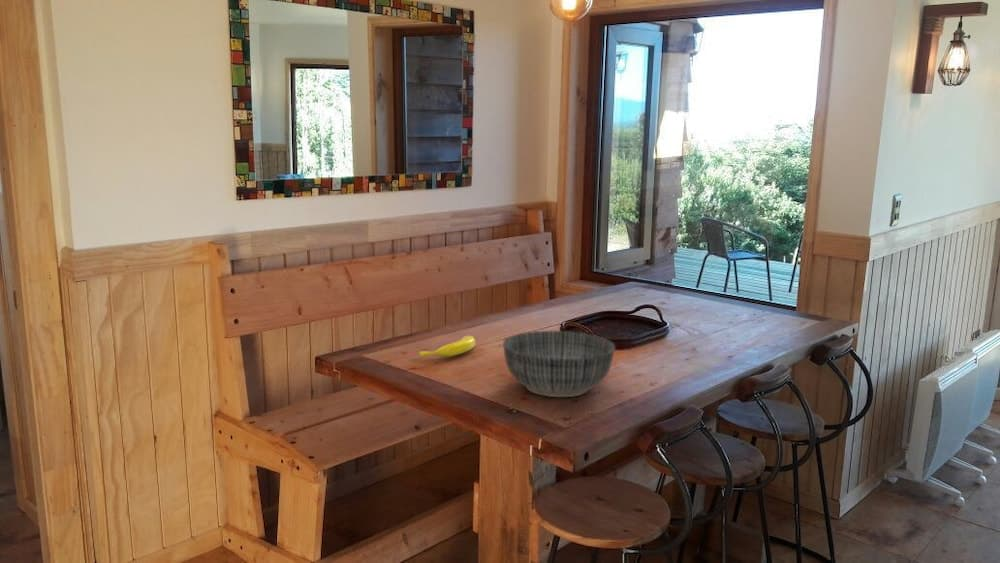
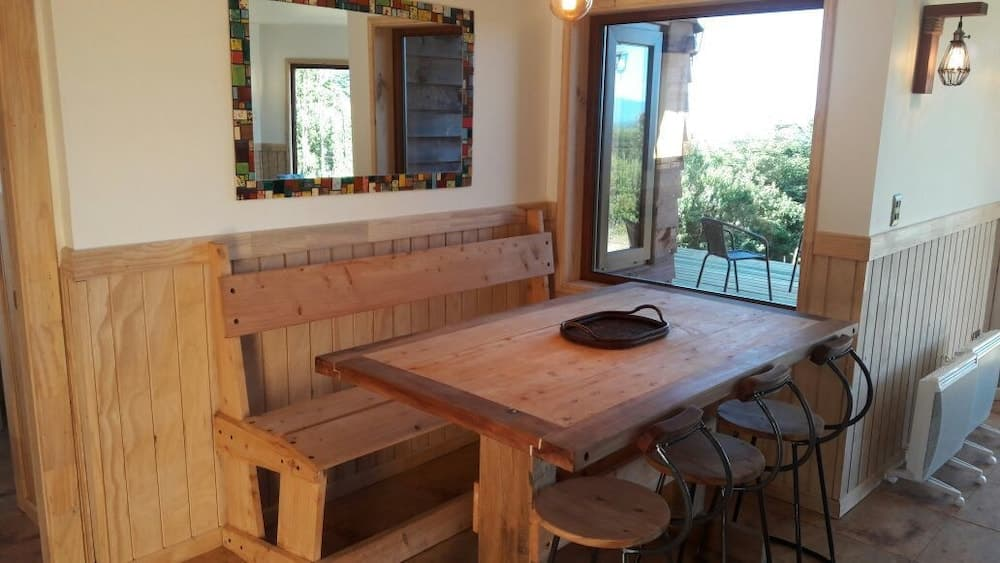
- bowl (558, 365)
- banana (453, 345)
